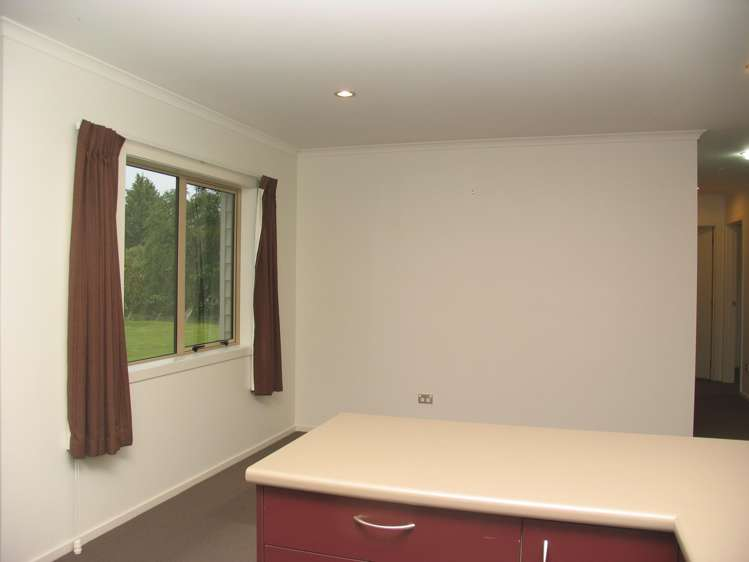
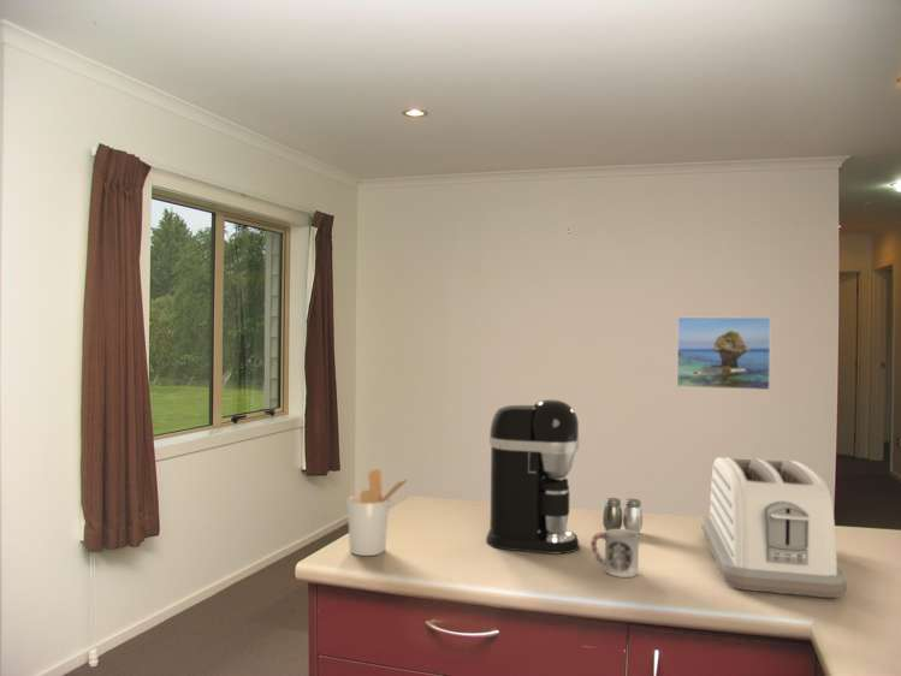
+ coffee maker (533, 470)
+ utensil holder (378, 511)
+ cup (613, 551)
+ salt and pepper shaker (623, 515)
+ toaster (766, 514)
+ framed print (722, 352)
